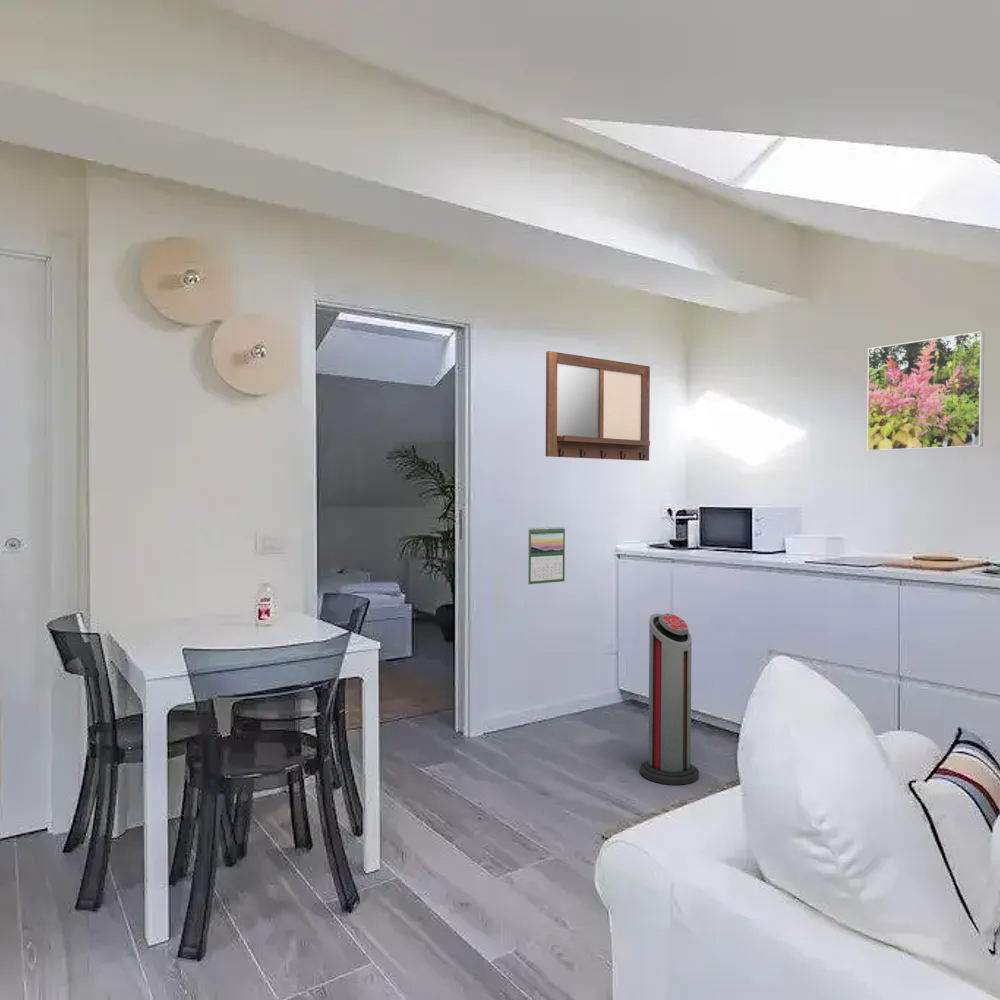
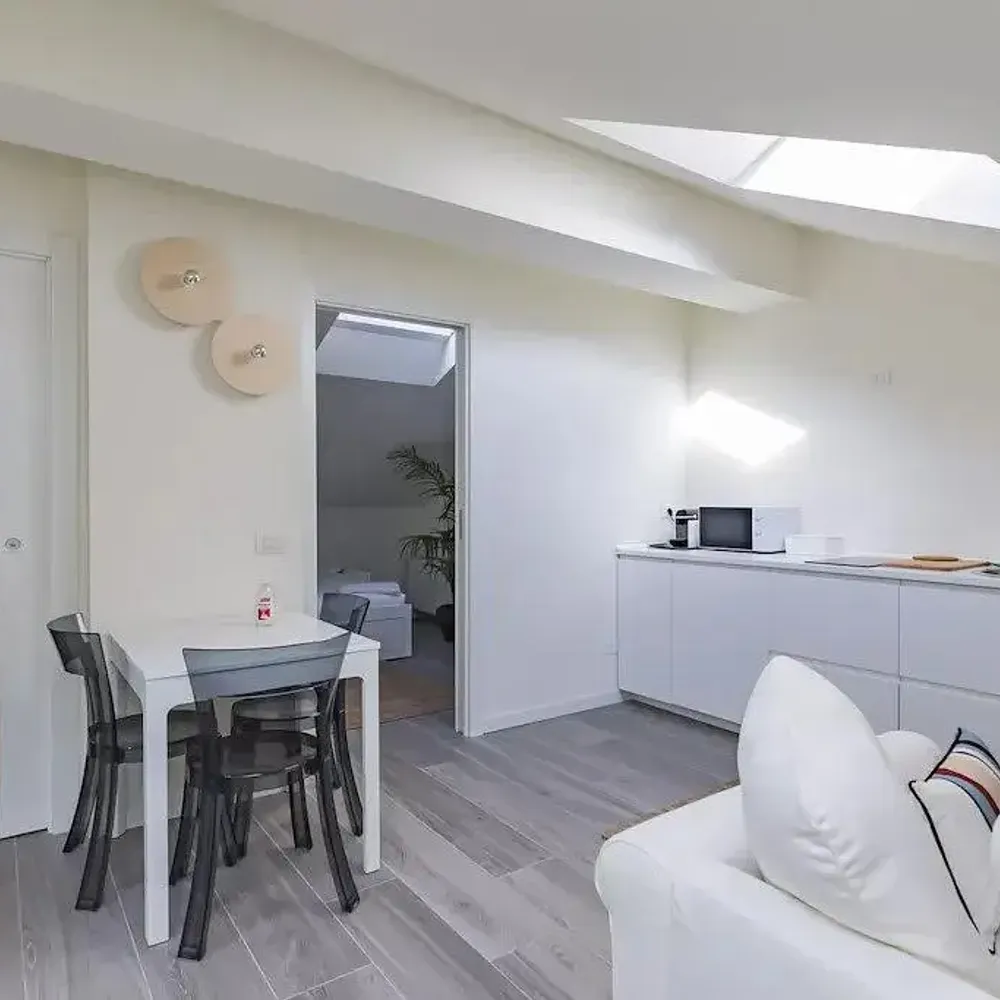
- air purifier (669, 694)
- calendar (546, 554)
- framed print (922, 394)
- writing board (604, 408)
